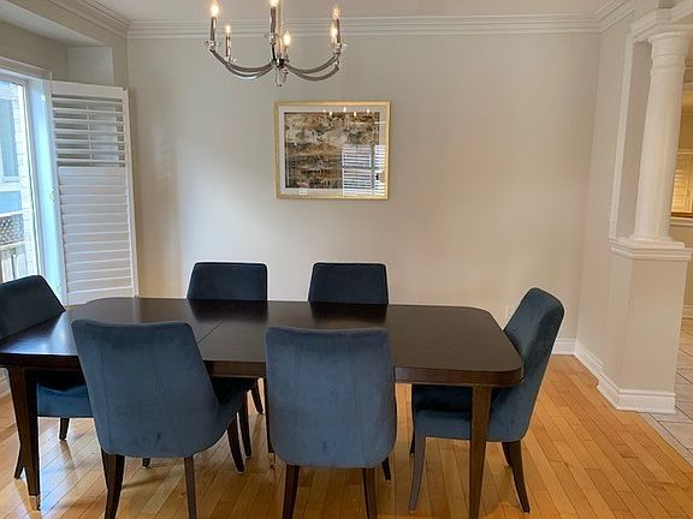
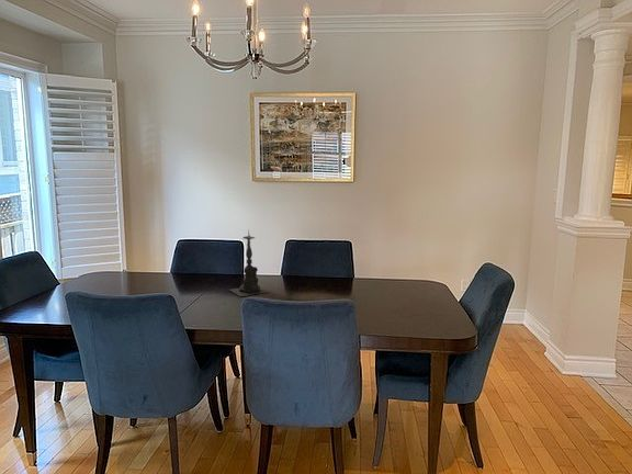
+ candle holder (249, 259)
